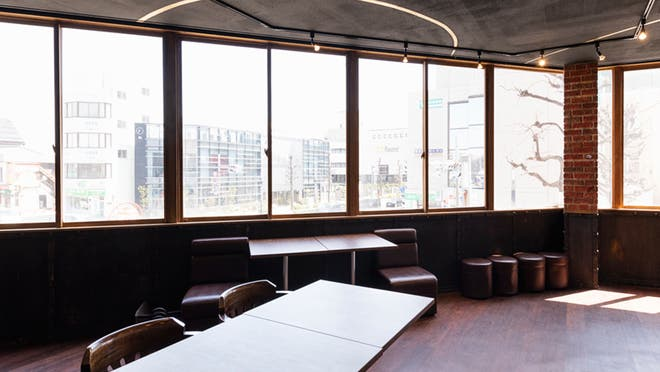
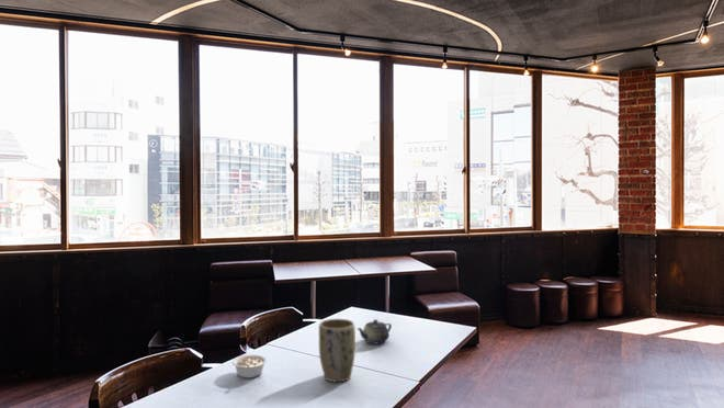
+ plant pot (337, 350)
+ teapot (374, 330)
+ legume (250, 365)
